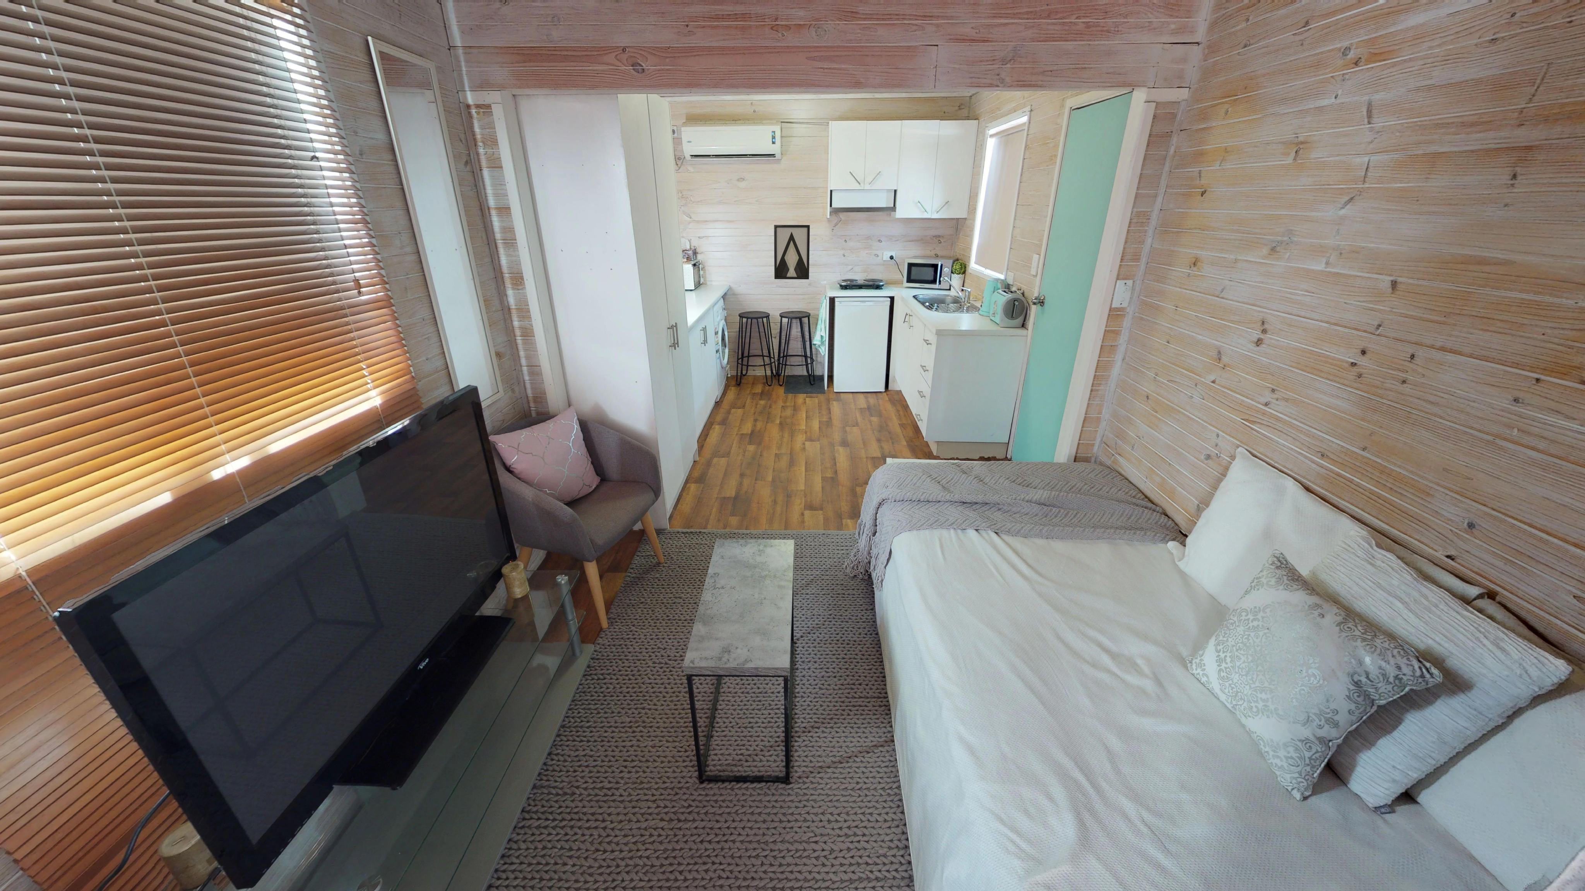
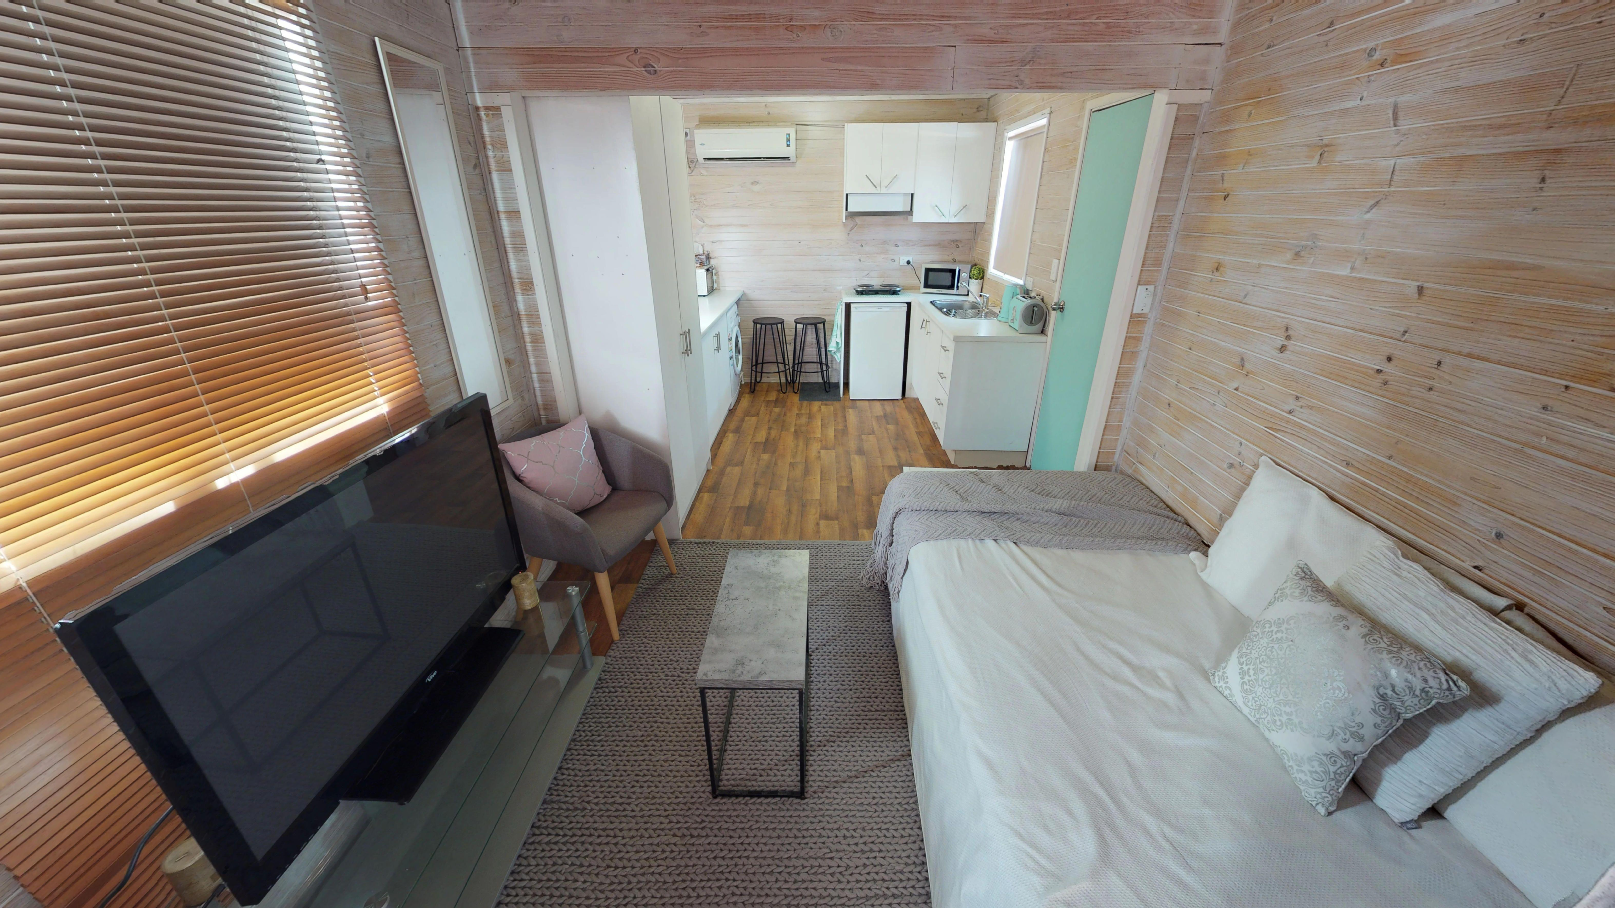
- wall art (791, 252)
